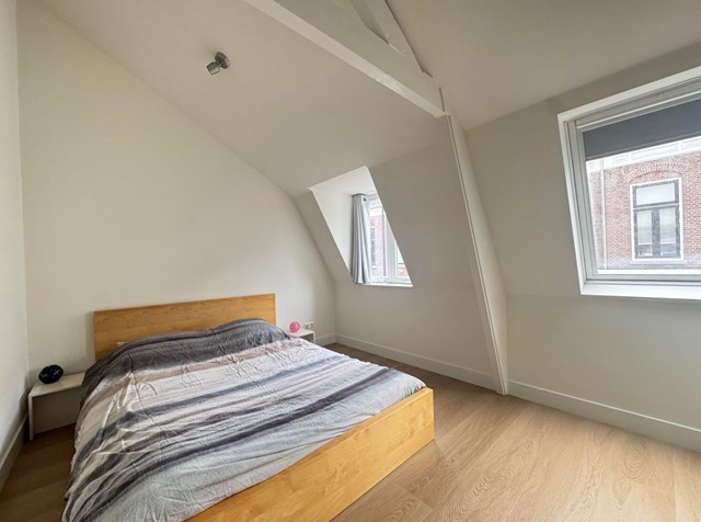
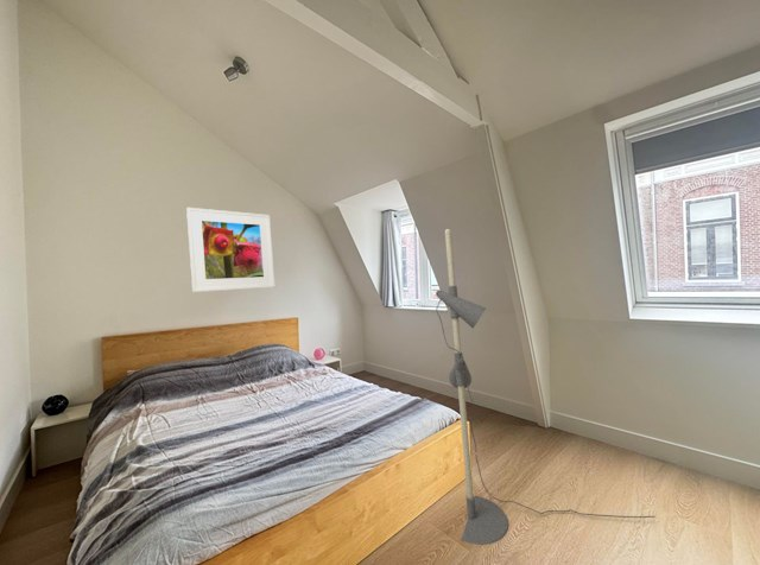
+ floor lamp (470, 376)
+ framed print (234, 250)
